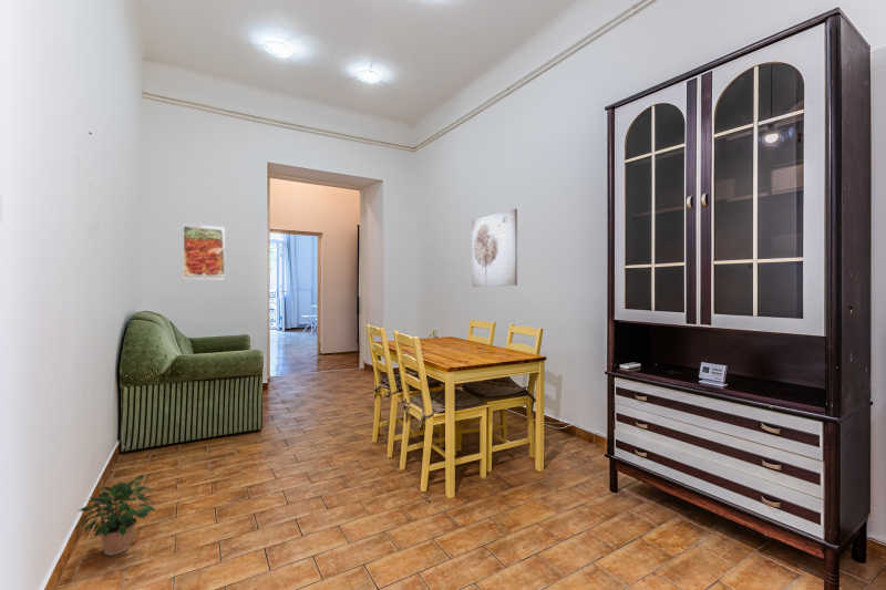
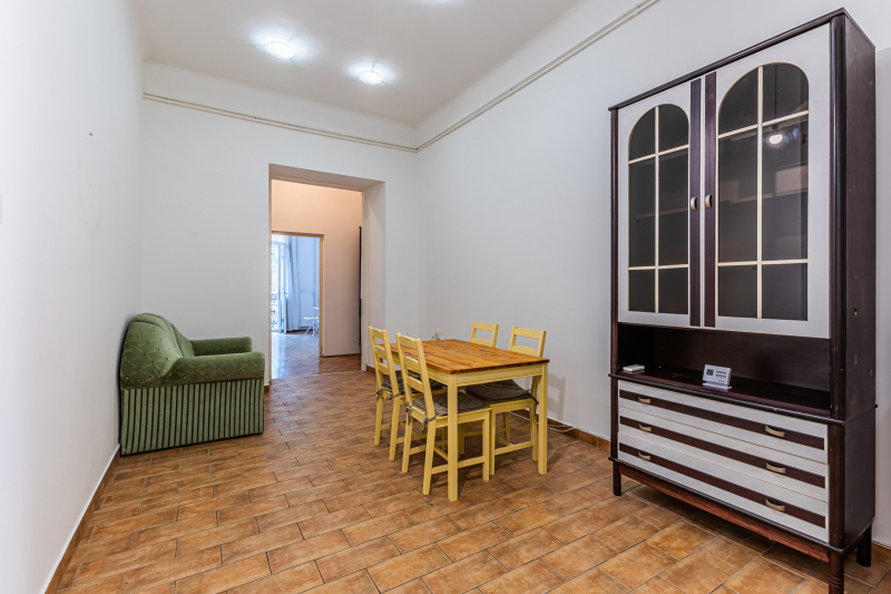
- potted plant (117, 509)
- wall art (493, 250)
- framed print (204, 252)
